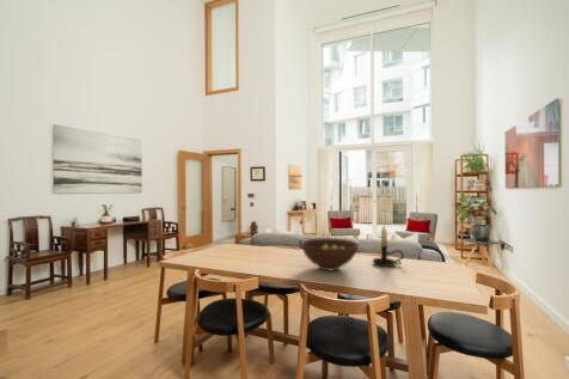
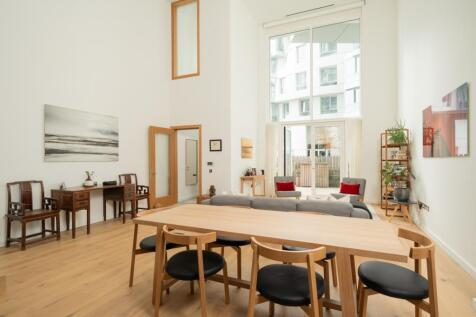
- fruit bowl (329, 255)
- candle holder (386, 243)
